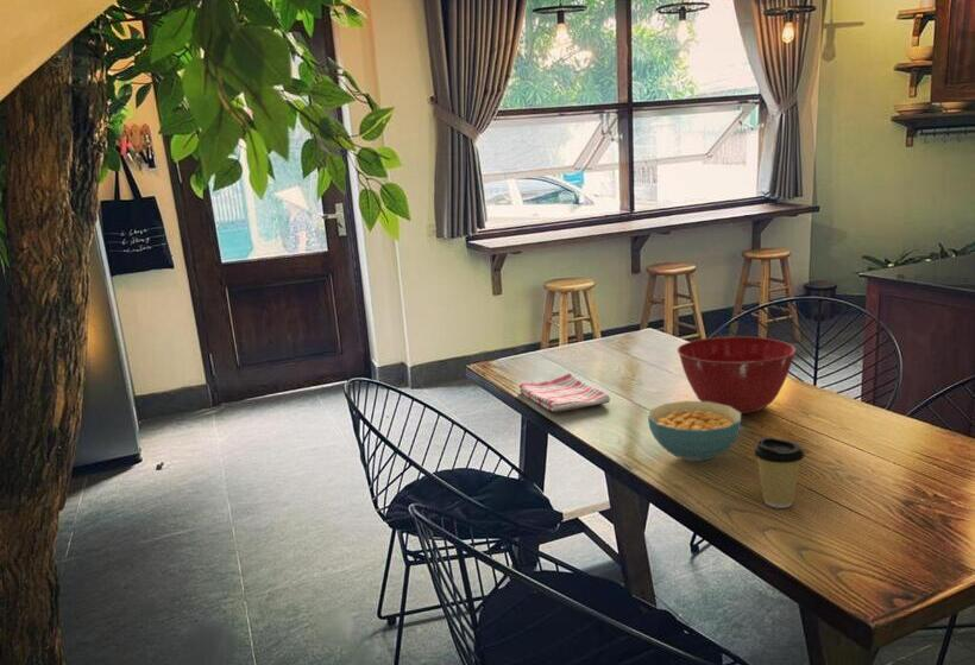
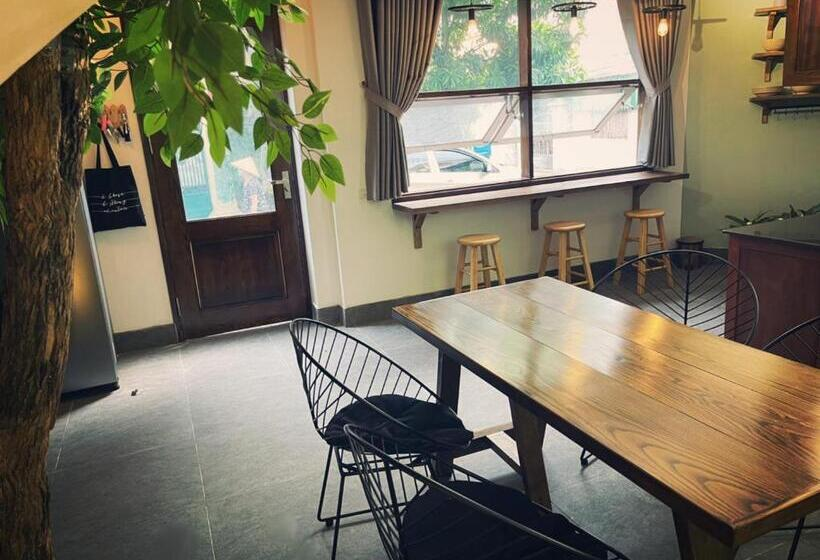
- cereal bowl (694, 436)
- mixing bowl (735, 376)
- dish towel (562, 392)
- coffee cup (778, 473)
